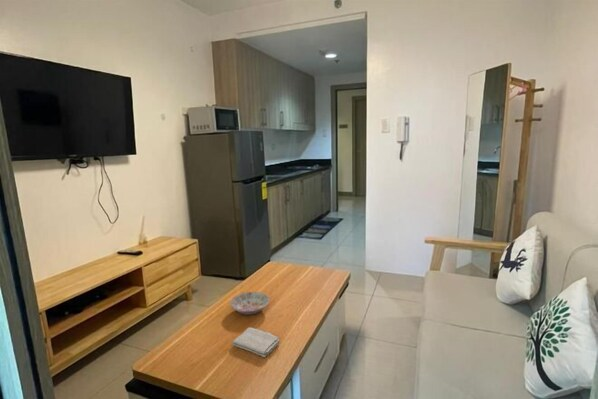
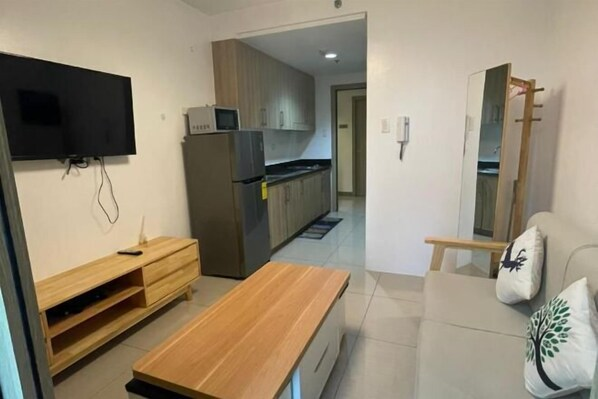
- bowl (250, 305)
- washcloth (256, 341)
